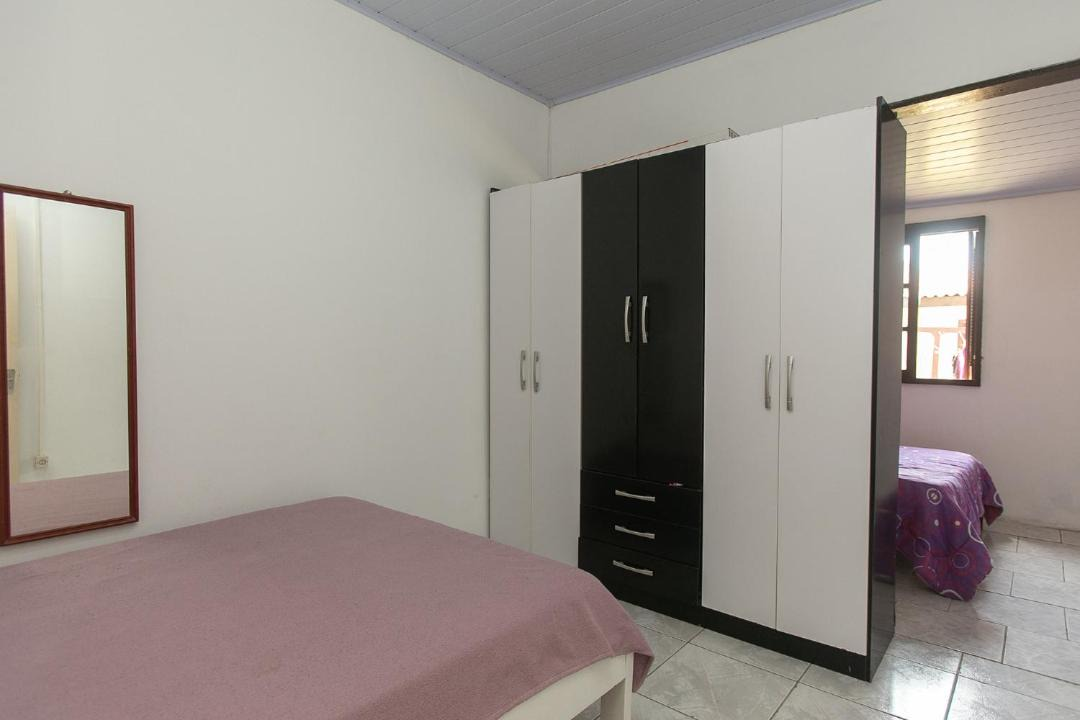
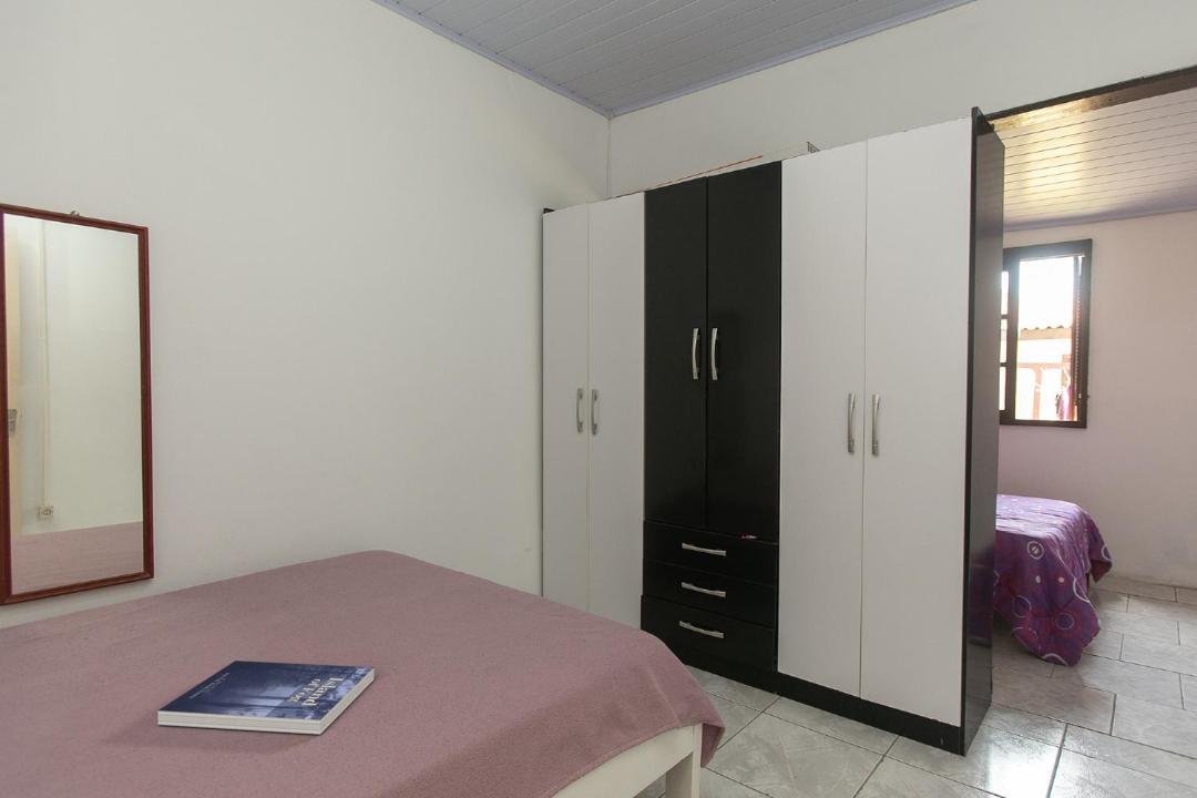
+ book (274, 693)
